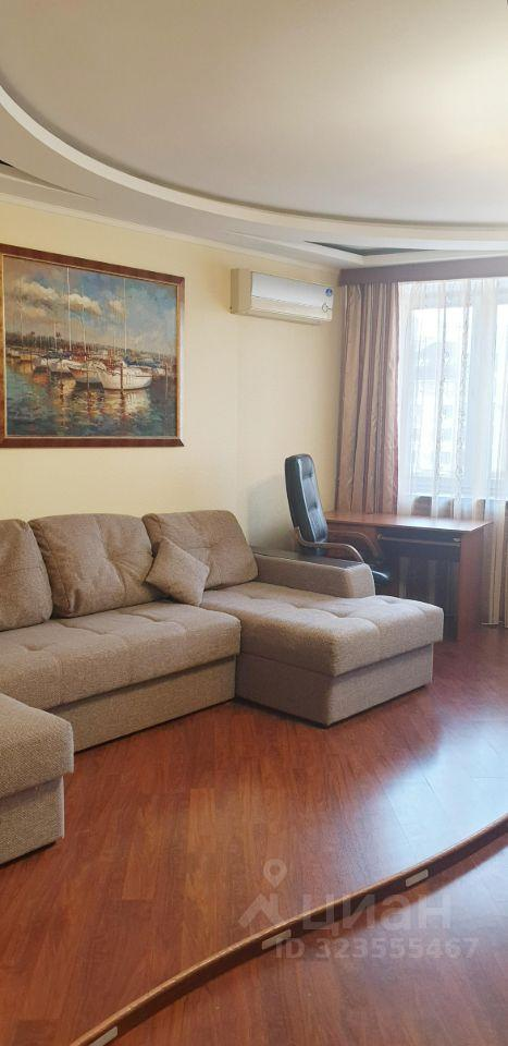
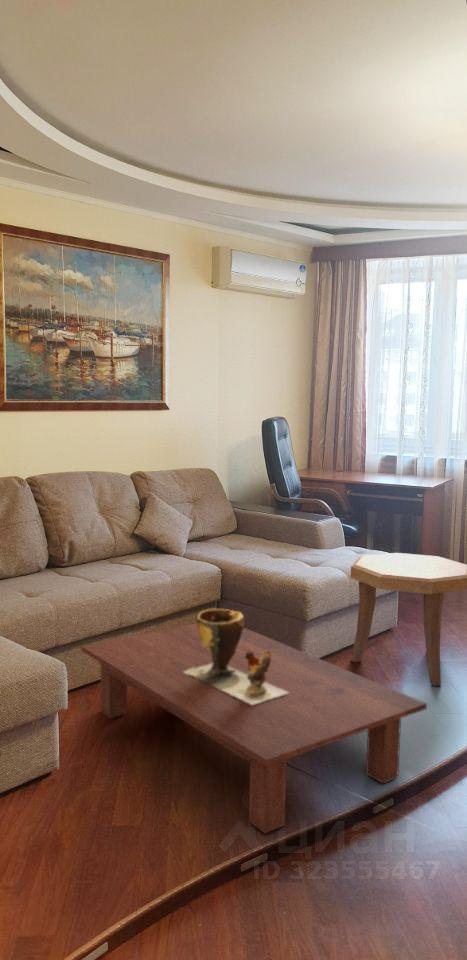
+ coffee table (238, 707)
+ clay pot (235, 652)
+ side table (423, 615)
